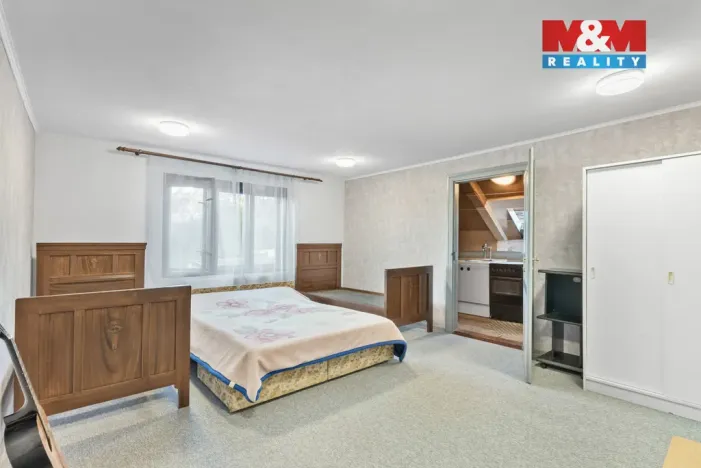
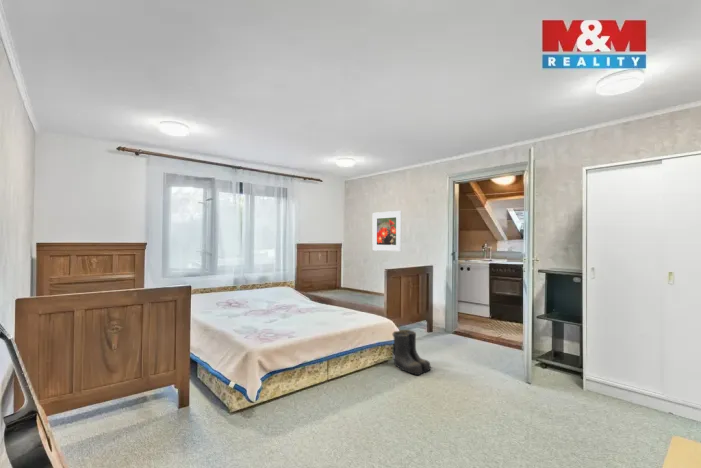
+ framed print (386, 231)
+ boots (410, 350)
